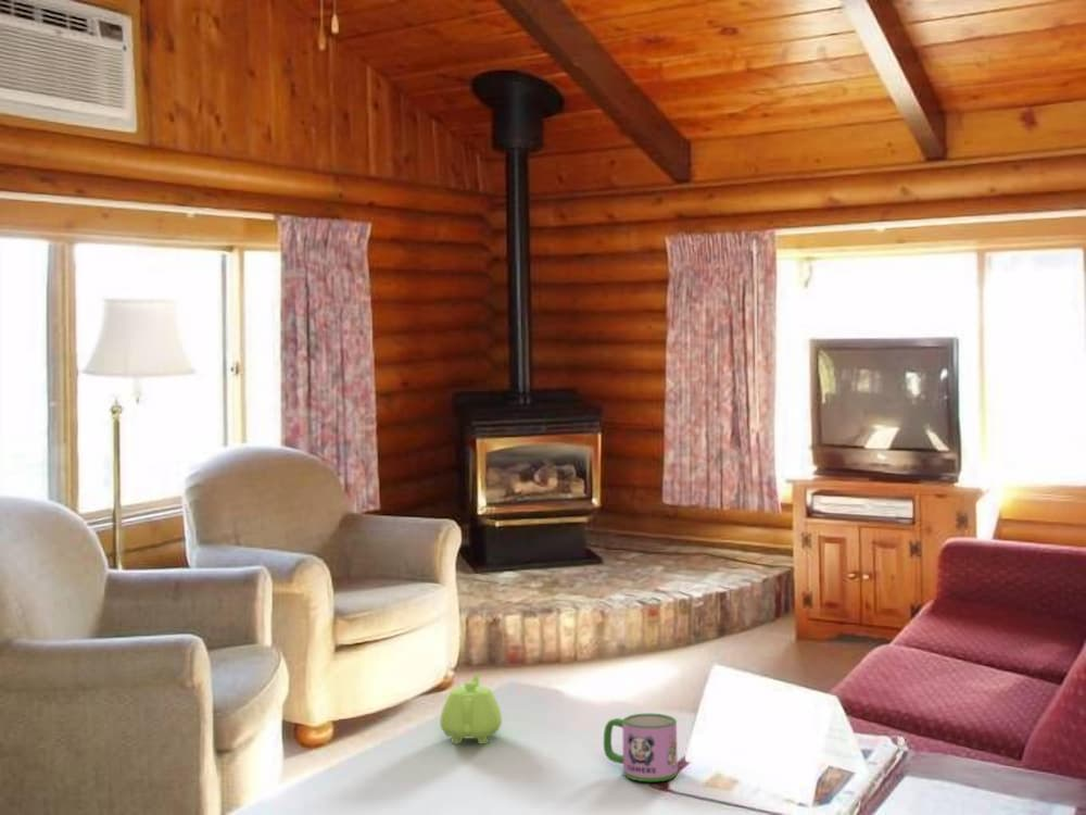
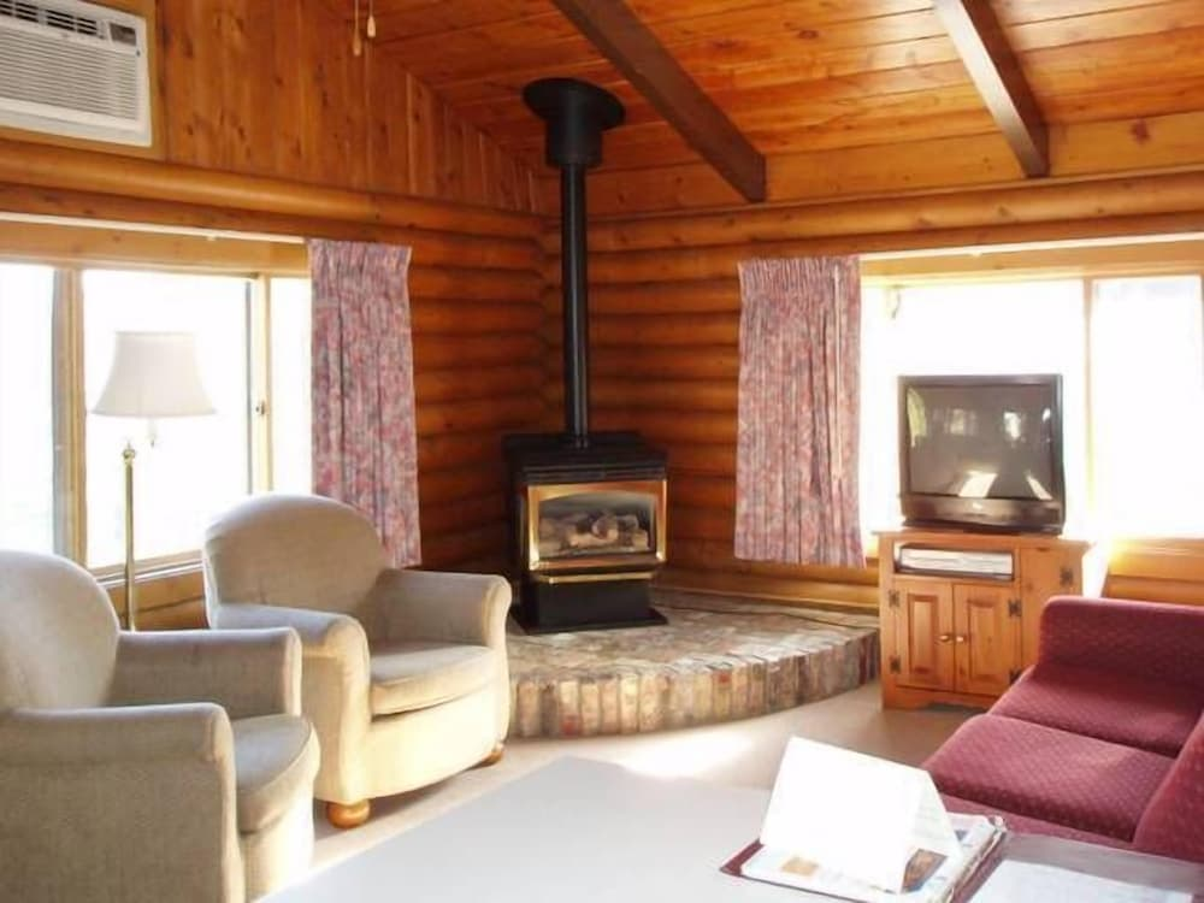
- mug (640, 744)
- teapot (471, 709)
